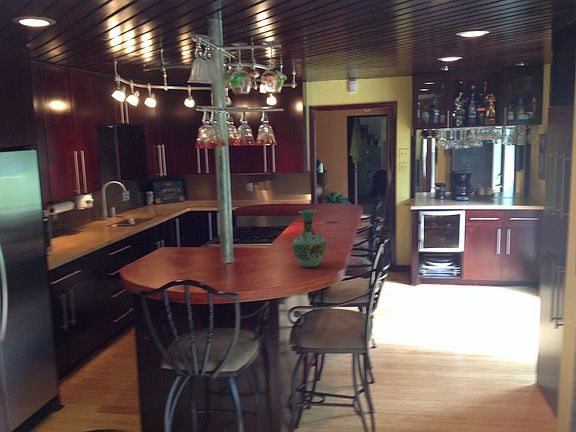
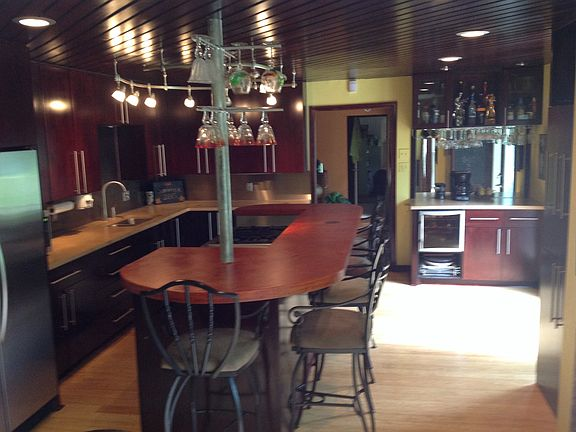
- vase (308, 238)
